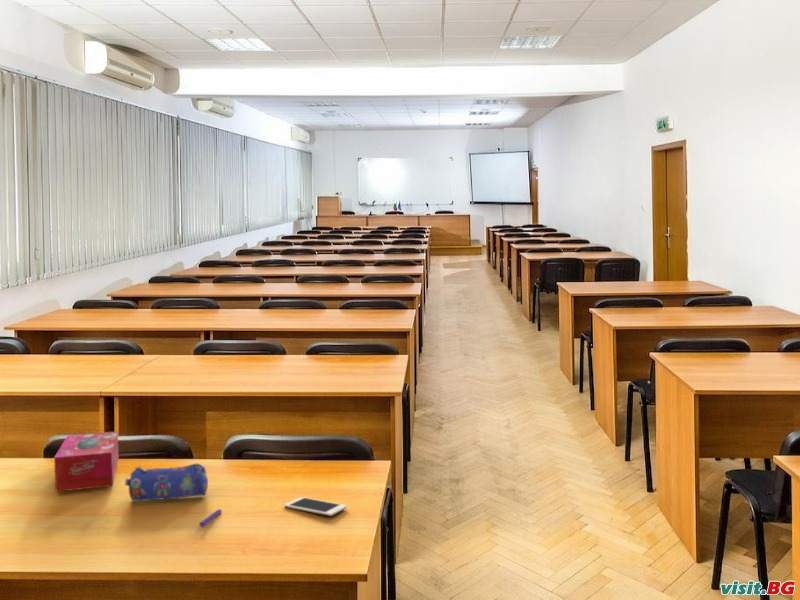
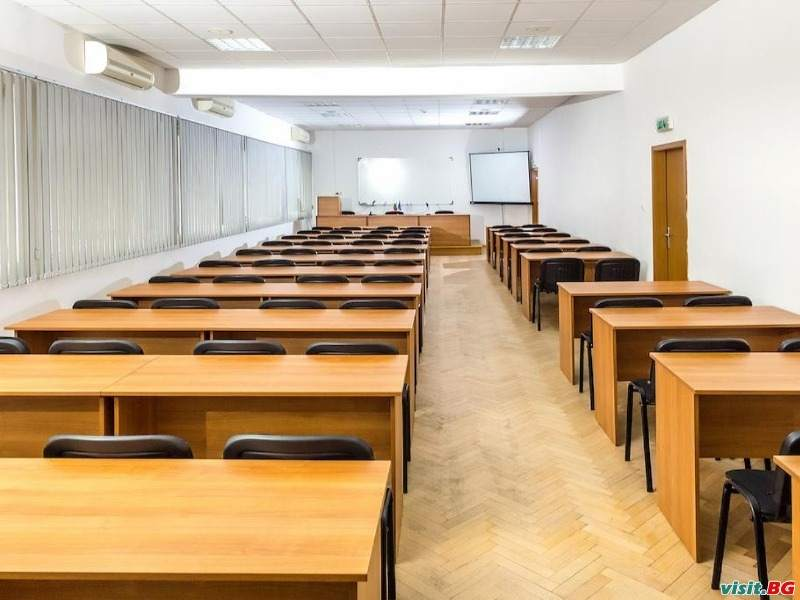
- pencil case (167, 481)
- cell phone (315, 506)
- tissue box (88, 459)
- pen (211, 517)
